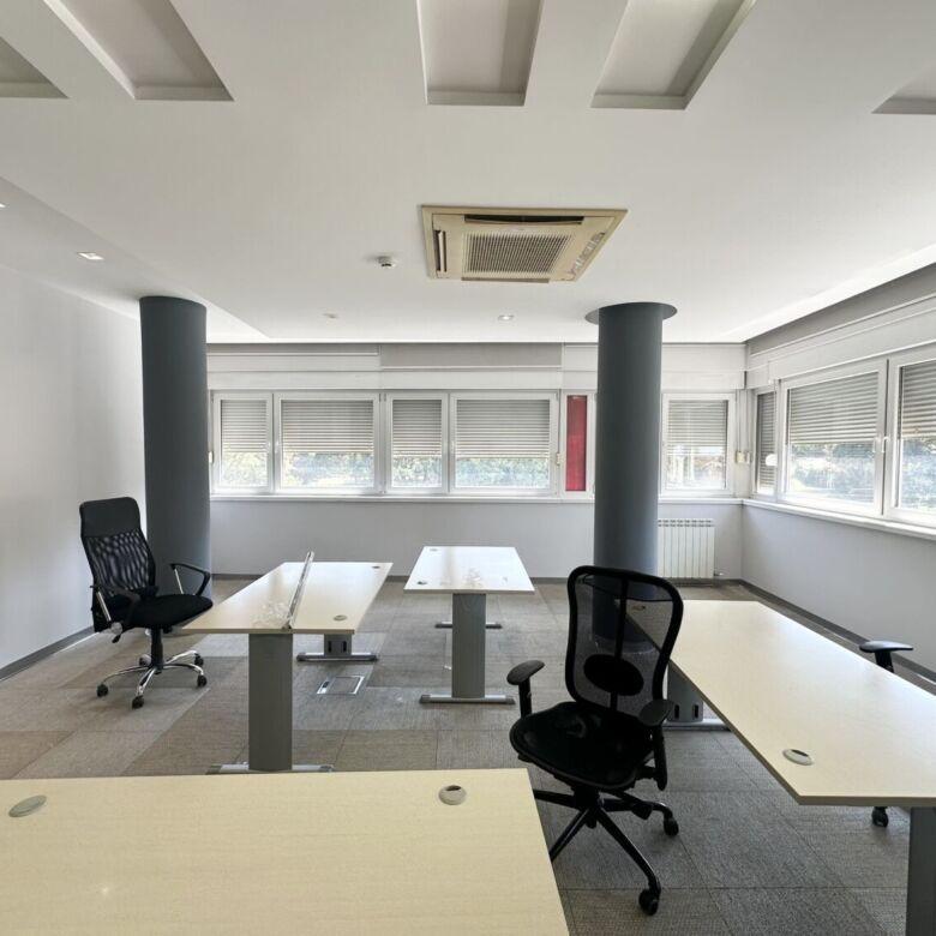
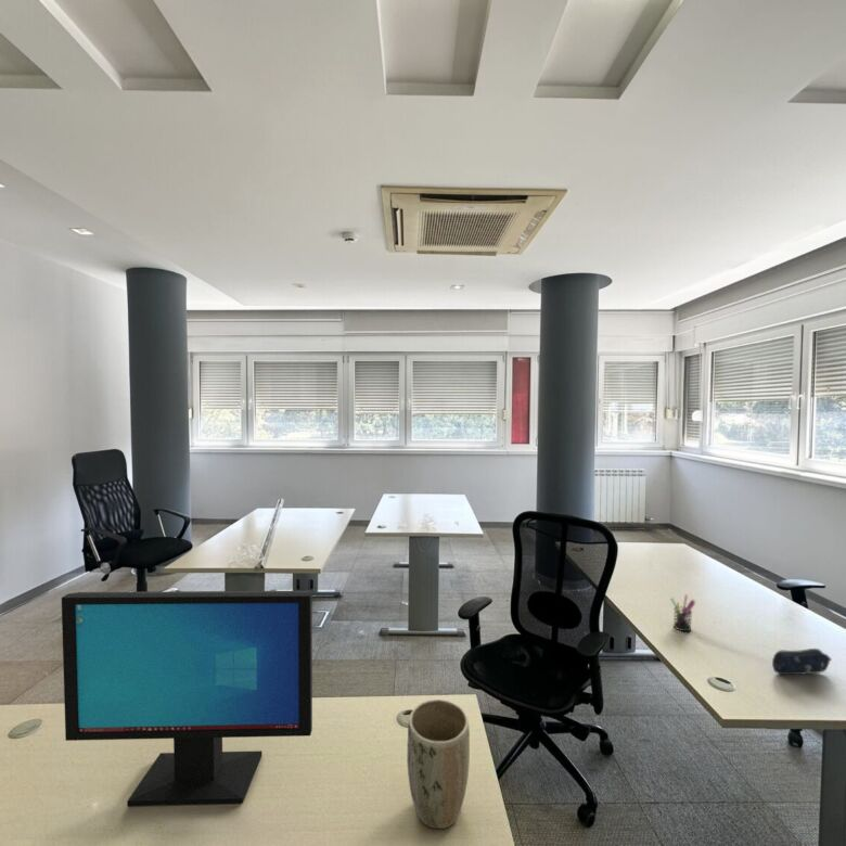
+ computer monitor (196, 685)
+ pen holder (681, 611)
+ plant pot (438, 764)
+ pencil case (800, 662)
